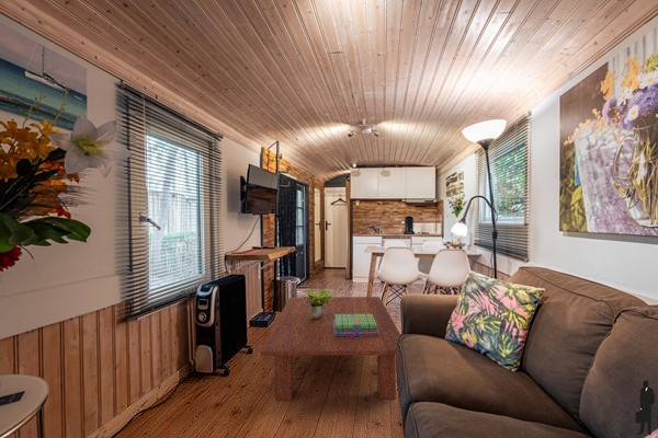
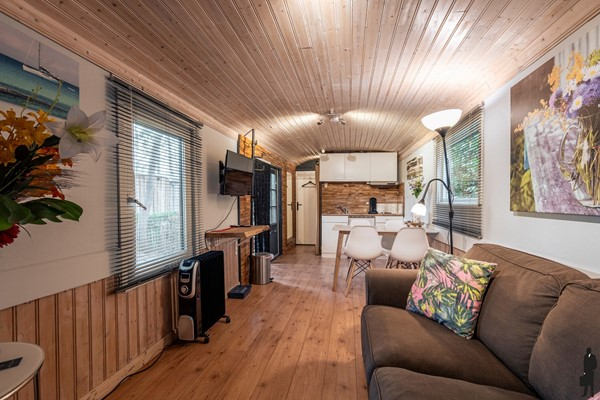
- potted plant (317, 302)
- stack of books (354, 324)
- coffee table (334, 338)
